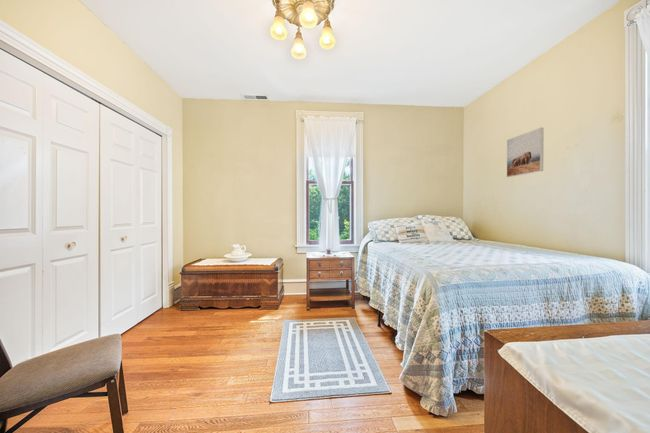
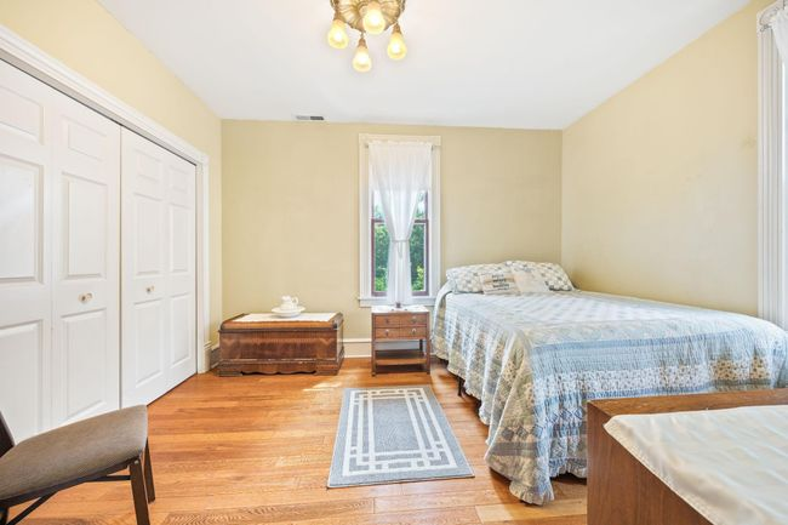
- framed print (523, 154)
